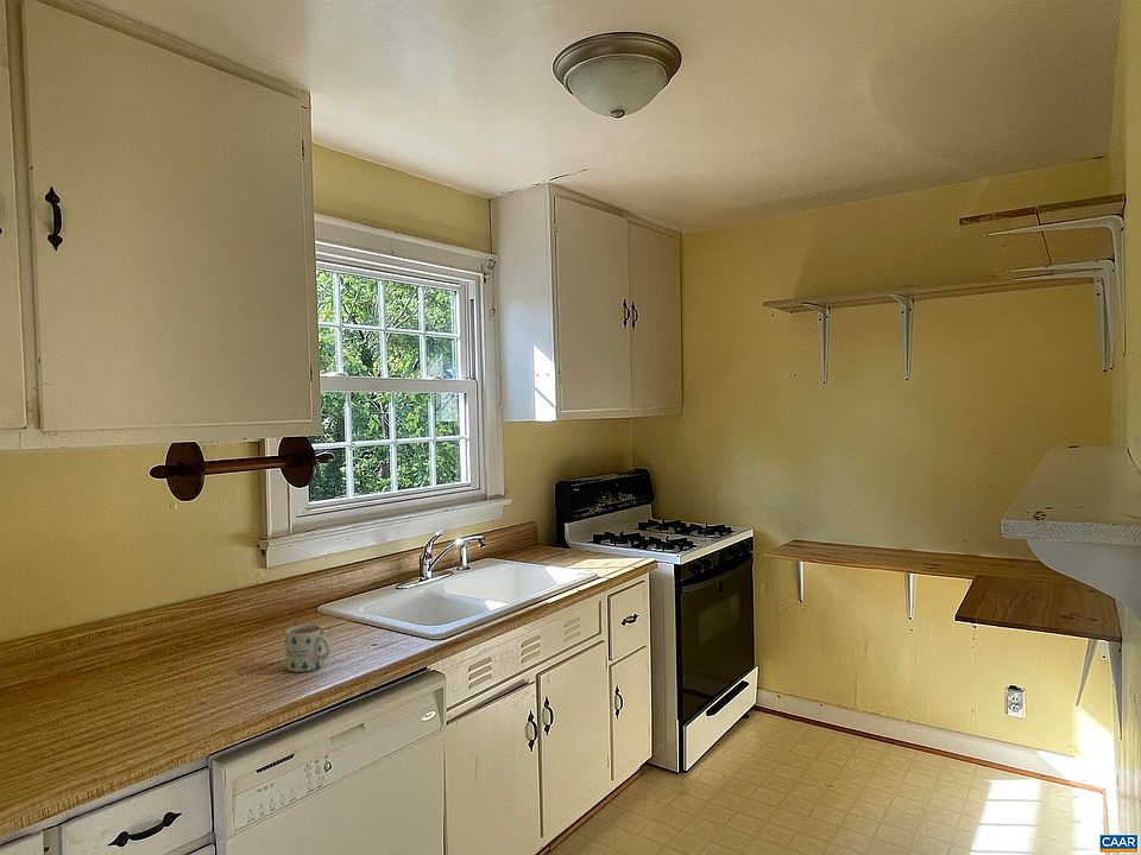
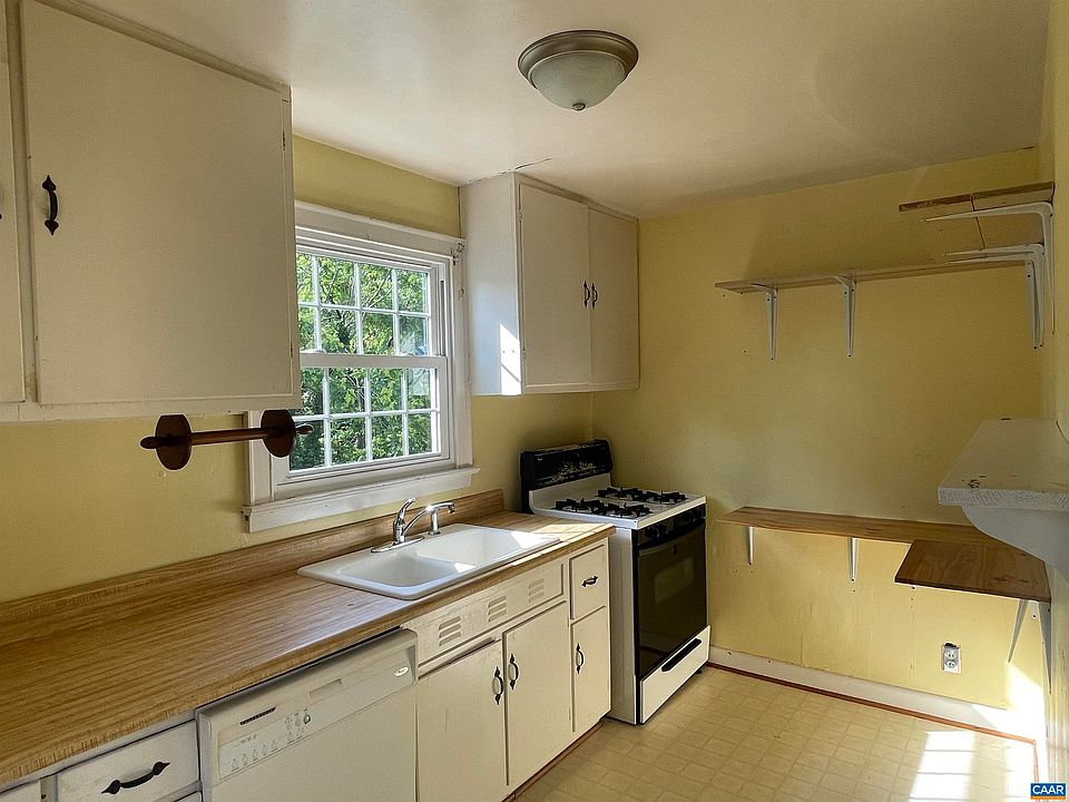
- mug (309, 648)
